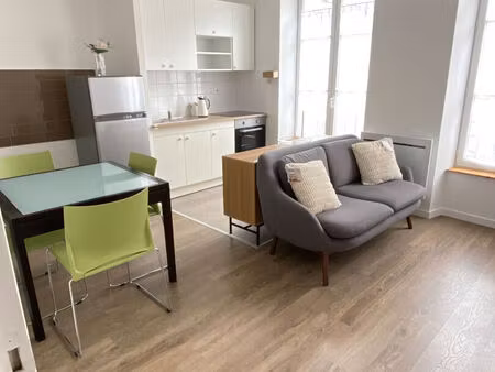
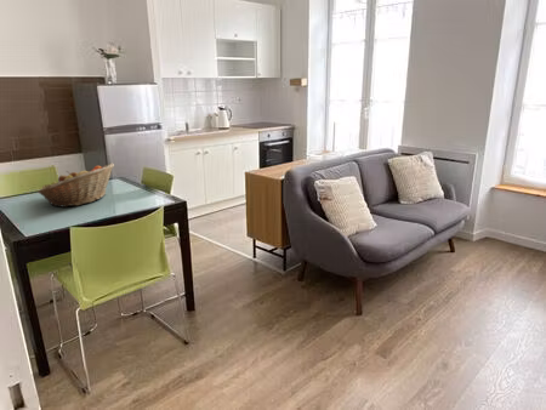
+ fruit basket (79, 183)
